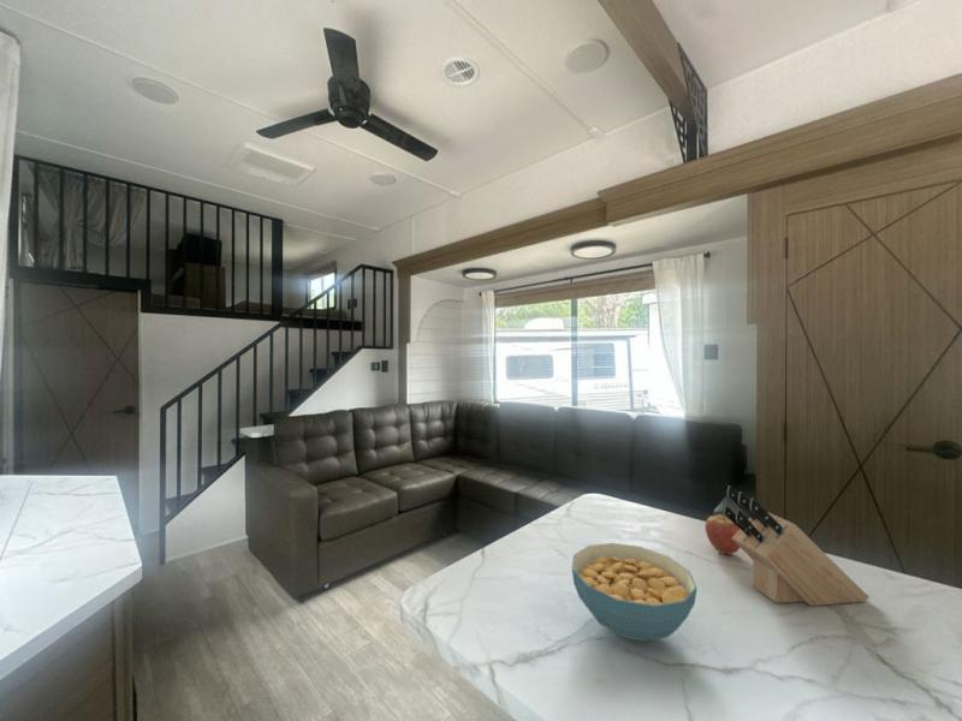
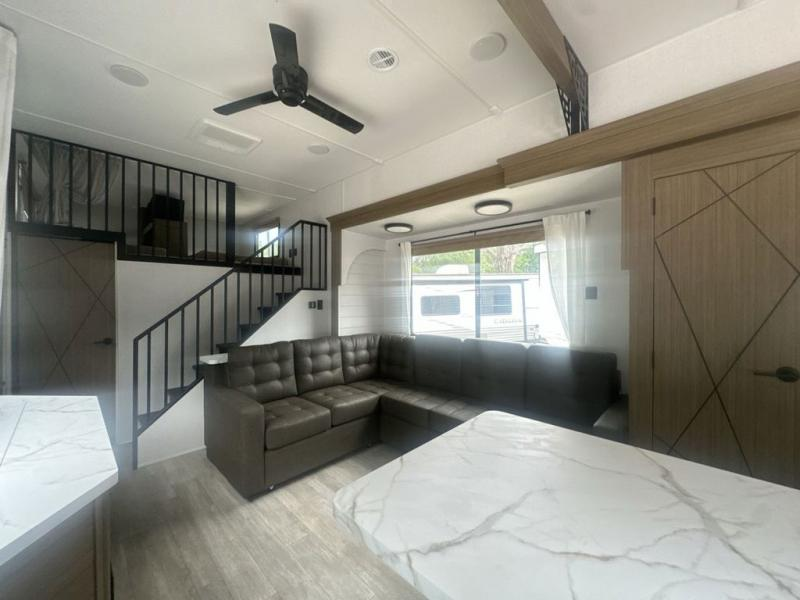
- knife block (789, 541)
- fruit (724, 530)
- cereal bowl (630, 597)
